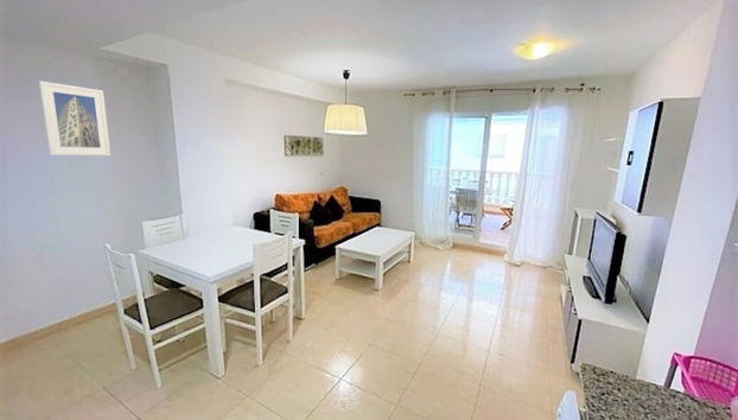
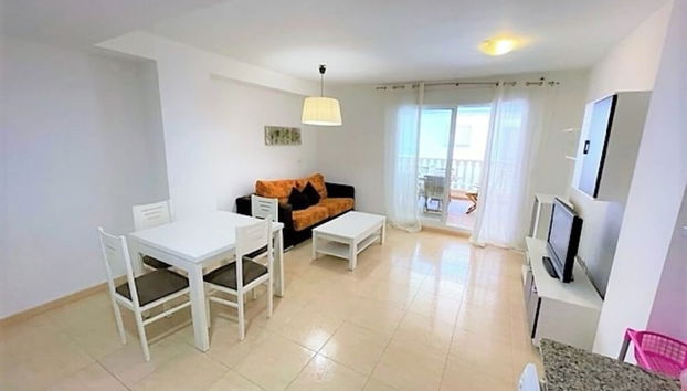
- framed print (77, 121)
